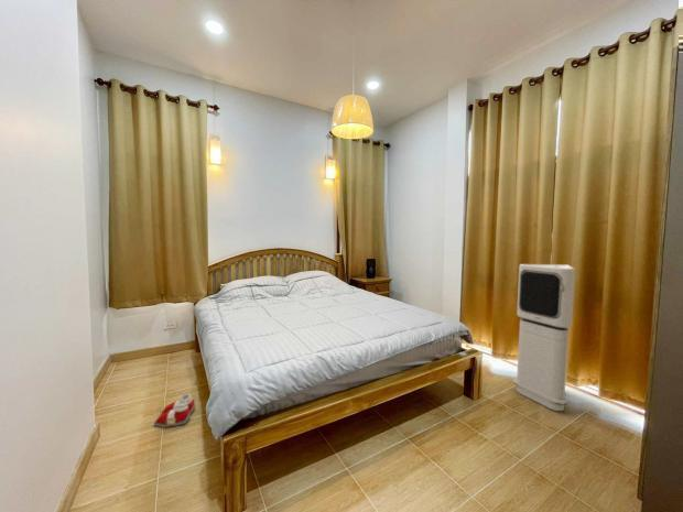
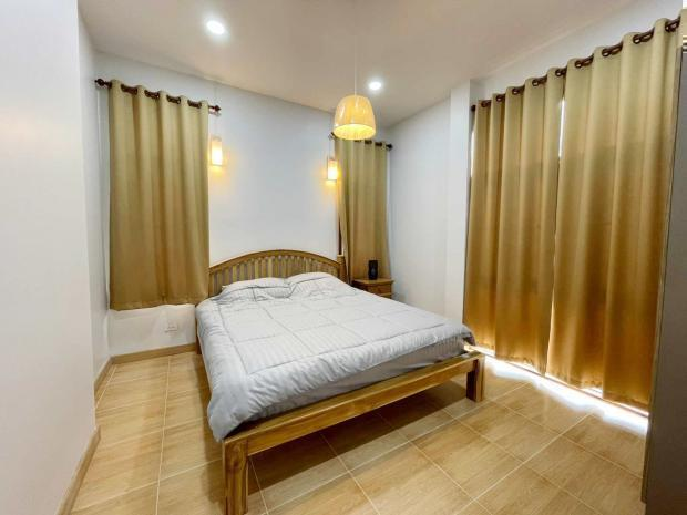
- slippers (175, 408)
- air purifier (550, 331)
